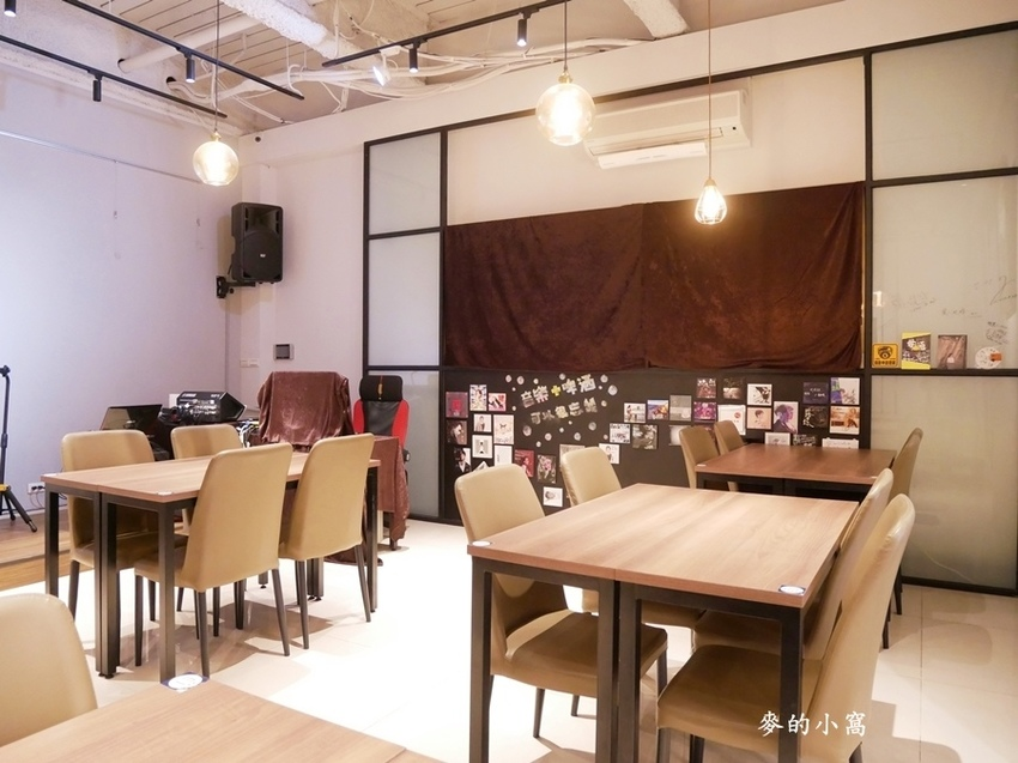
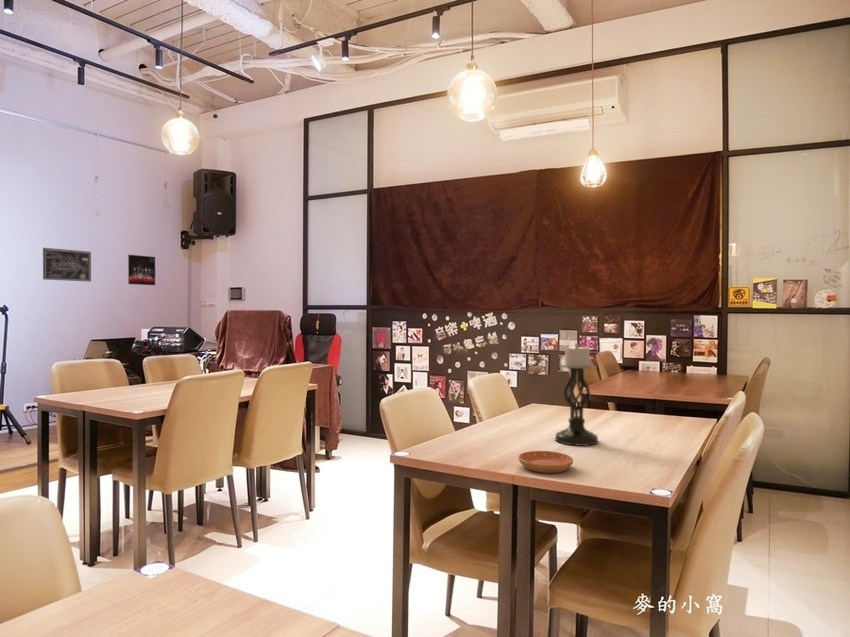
+ candle holder (579, 392)
+ wall art (67, 265)
+ saucer (545, 462)
+ album cover (142, 270)
